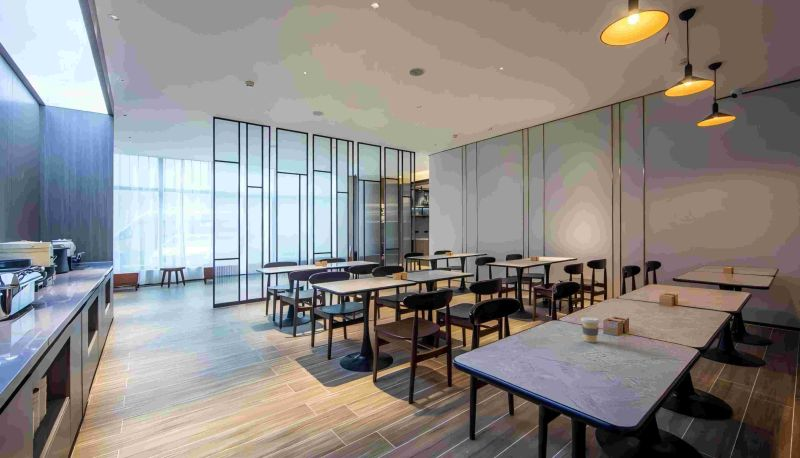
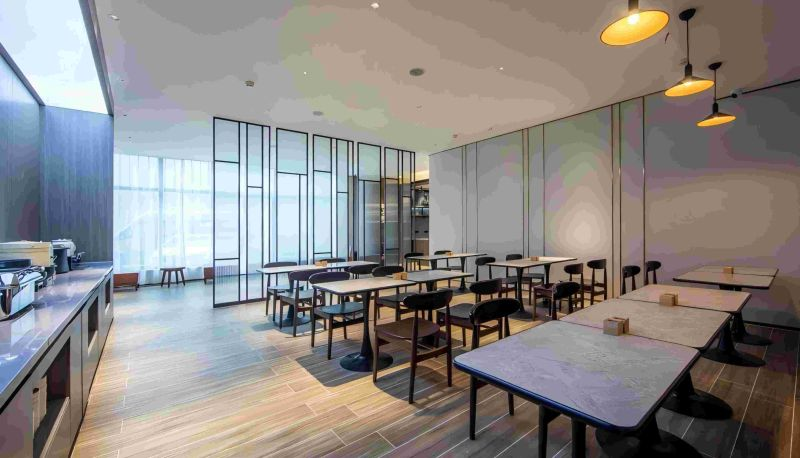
- coffee cup (590, 329)
